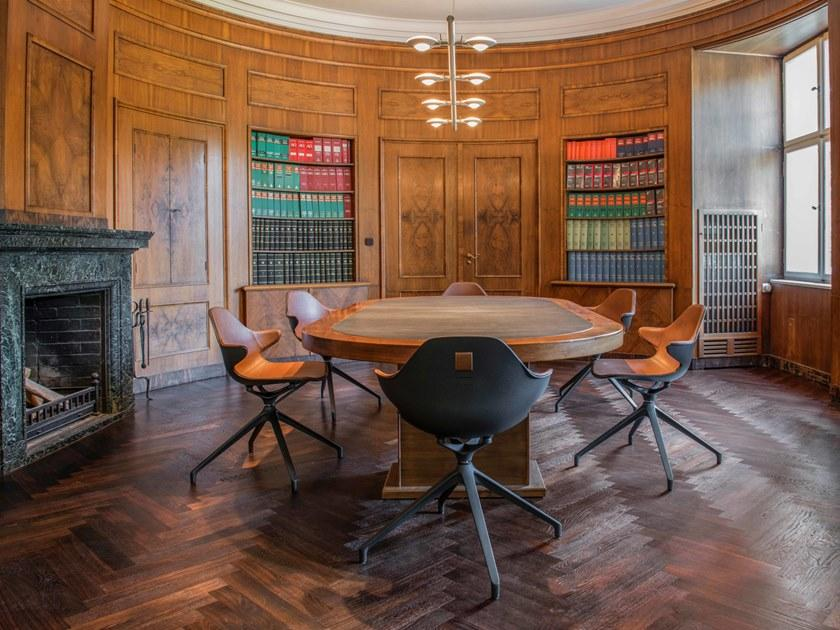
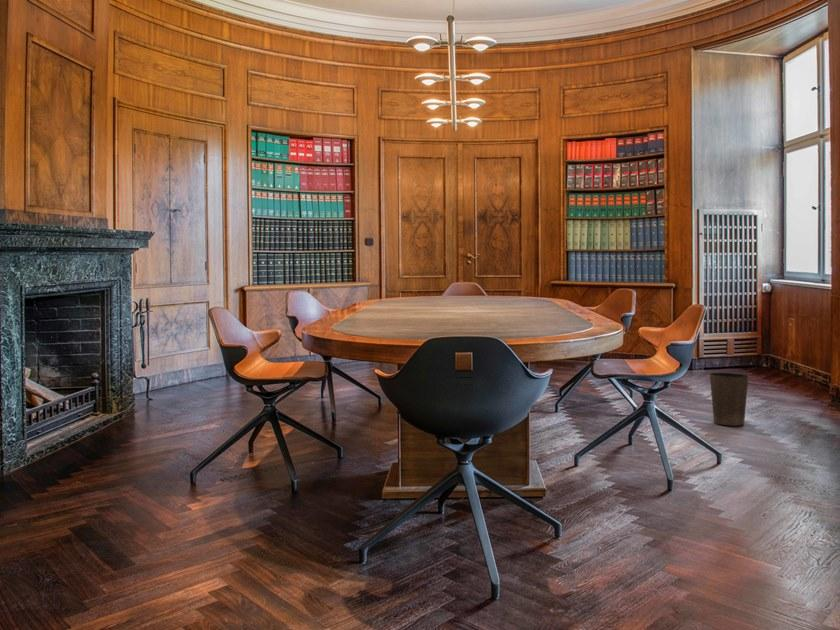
+ waste basket (728, 398)
